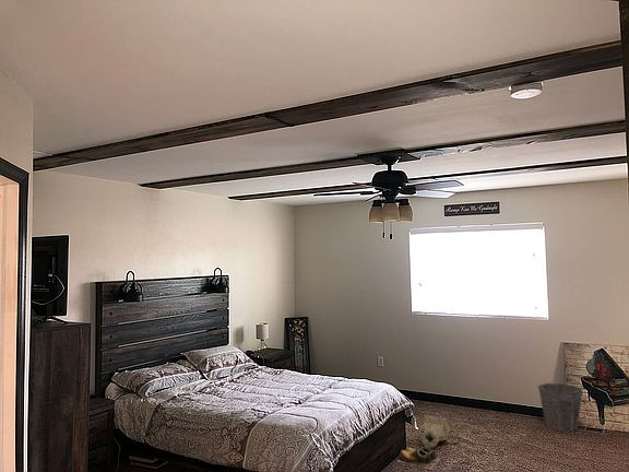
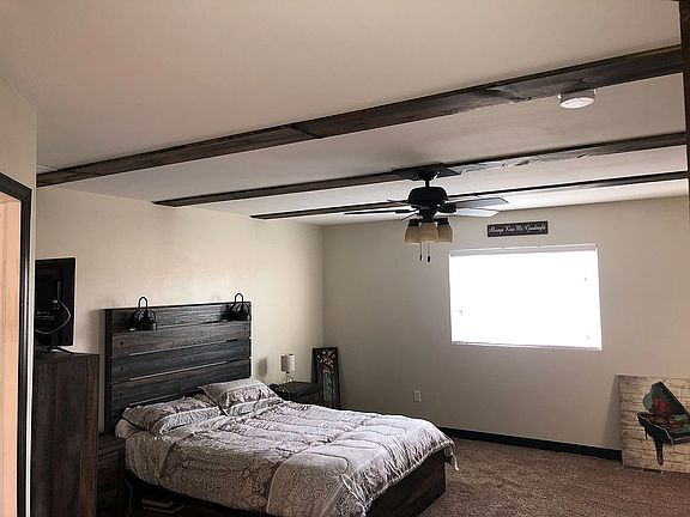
- waste bin (560, 406)
- bag (436, 428)
- shoes (418, 453)
